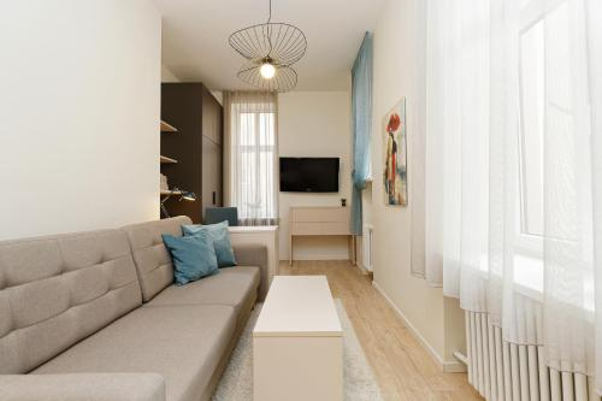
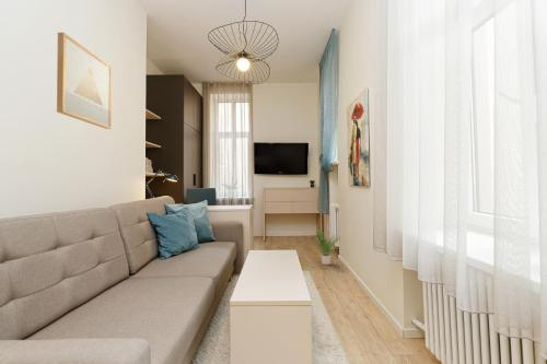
+ wall art (88, 86)
+ potted plant (325, 245)
